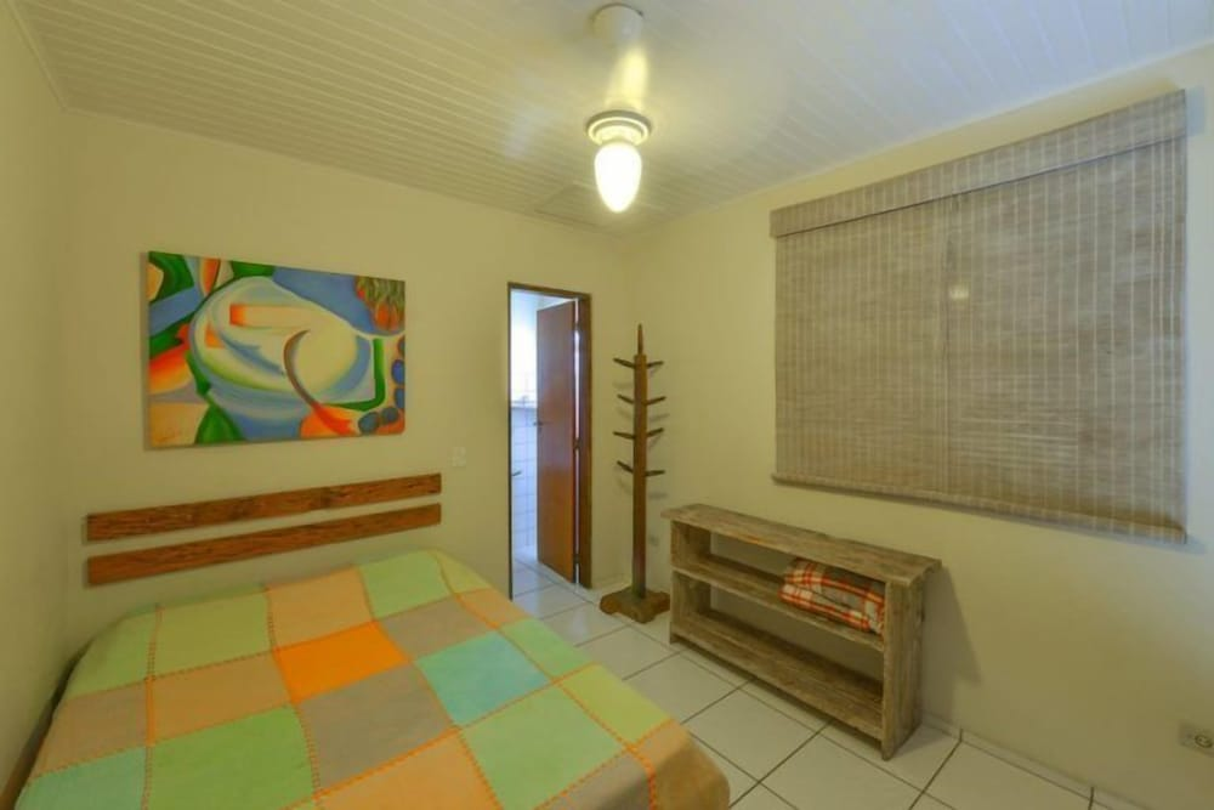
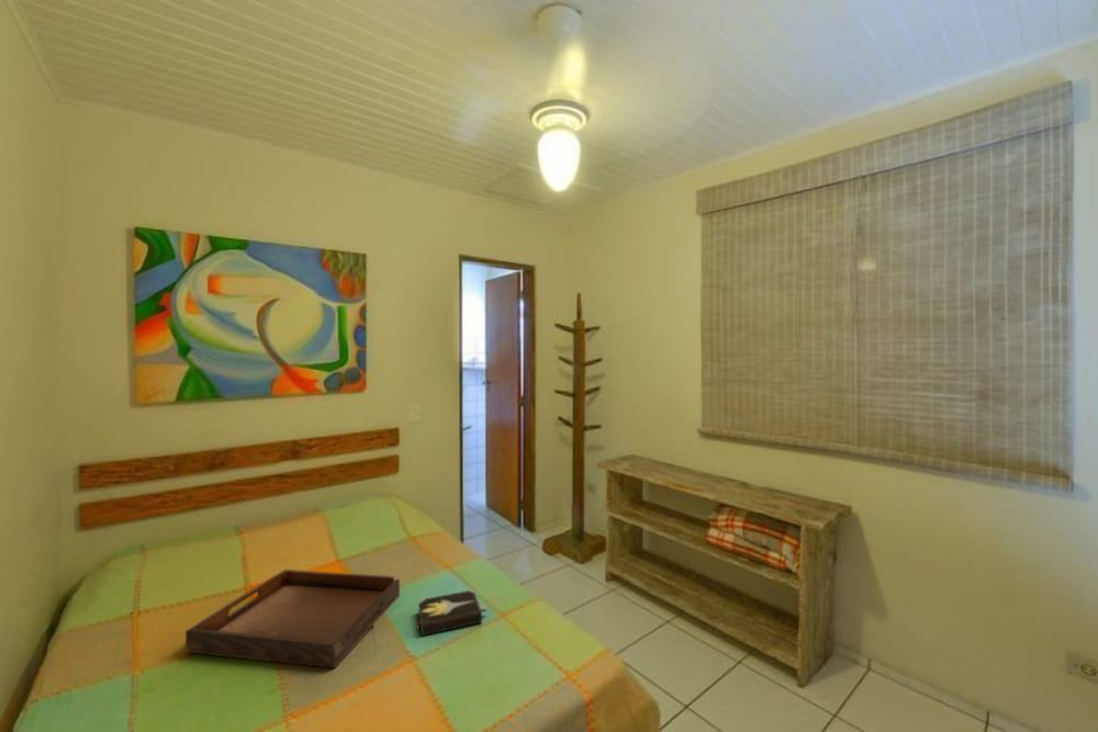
+ serving tray (305, 610)
+ hardback book (449, 610)
